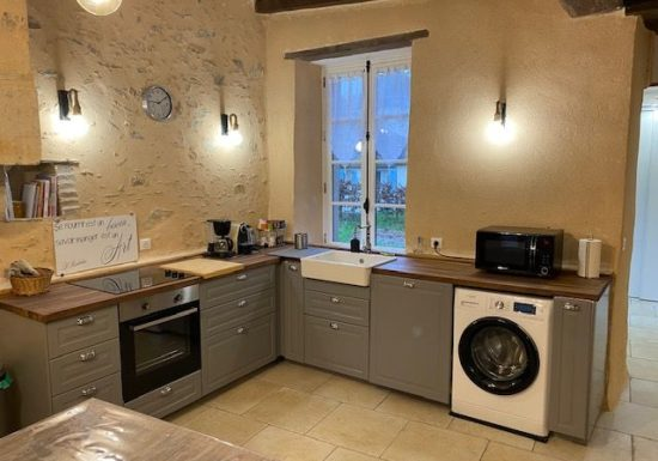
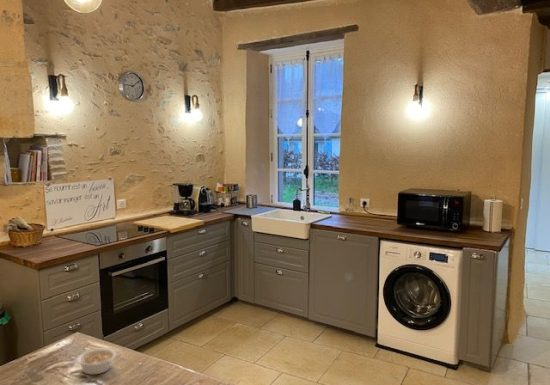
+ legume (98, 361)
